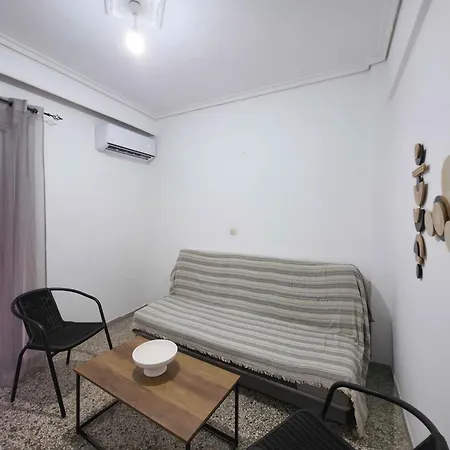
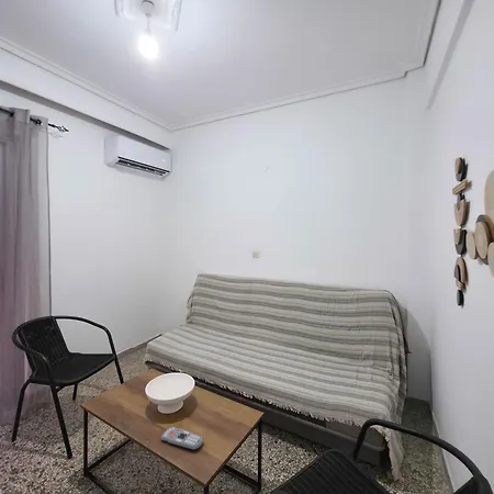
+ remote control (182, 438)
